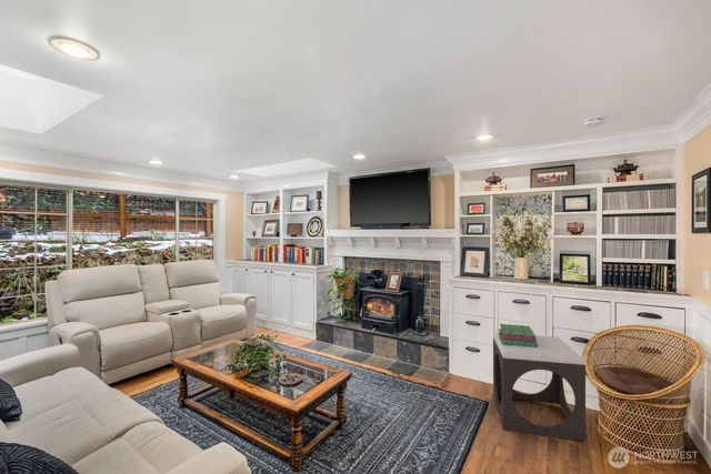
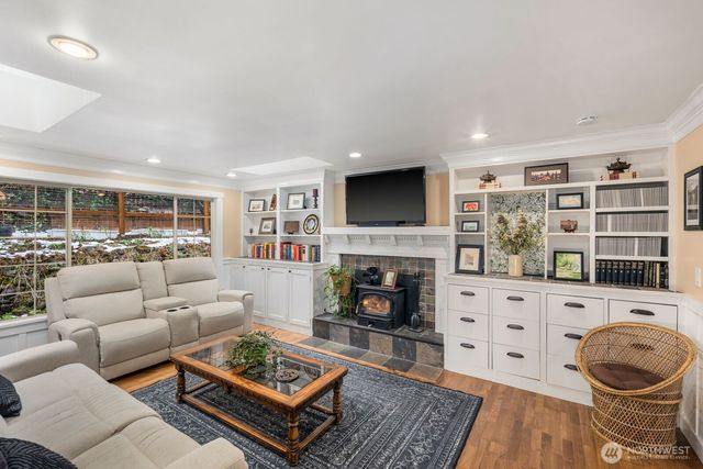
- footstool (533, 370)
- stack of books (517, 334)
